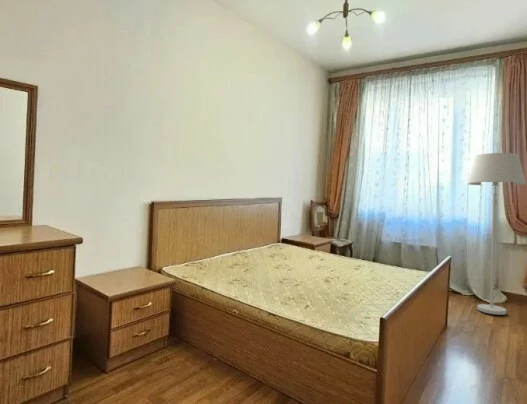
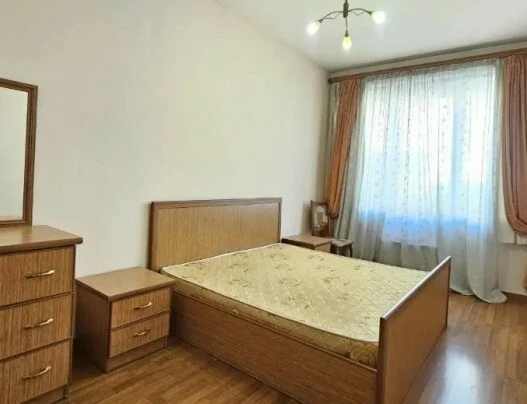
- floor lamp (494, 231)
